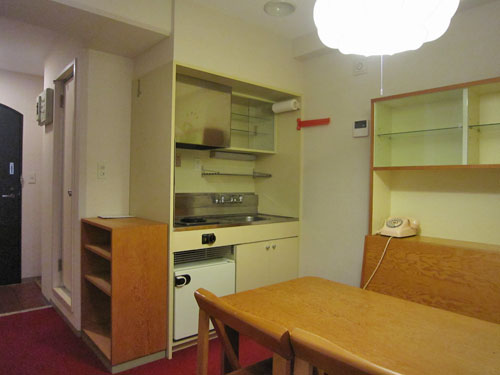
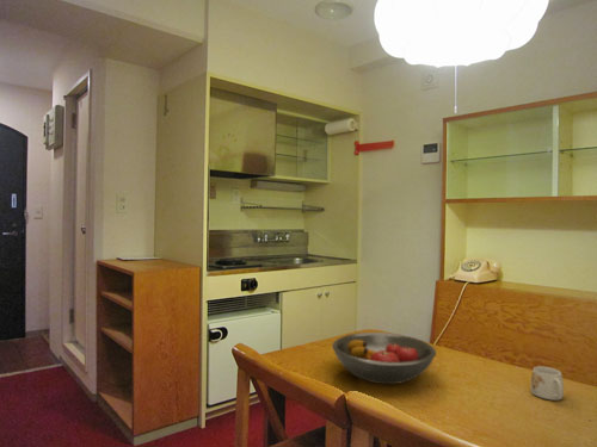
+ fruit bowl (382, 356)
+ mug (549, 384)
